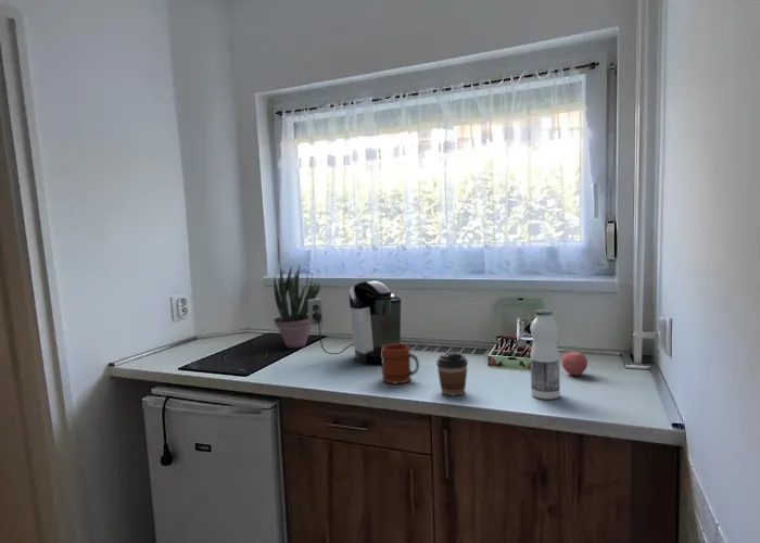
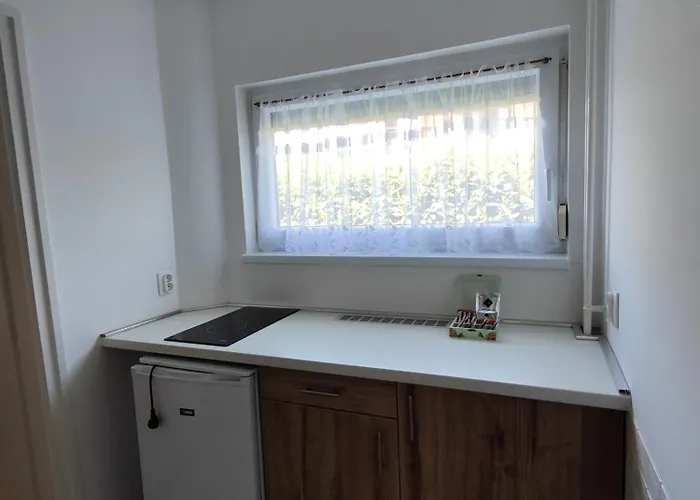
- apple (574, 362)
- coffee cup (452, 371)
- potted plant (297, 305)
- mug (400, 363)
- fruit juice (544, 353)
- coffee maker (362, 321)
